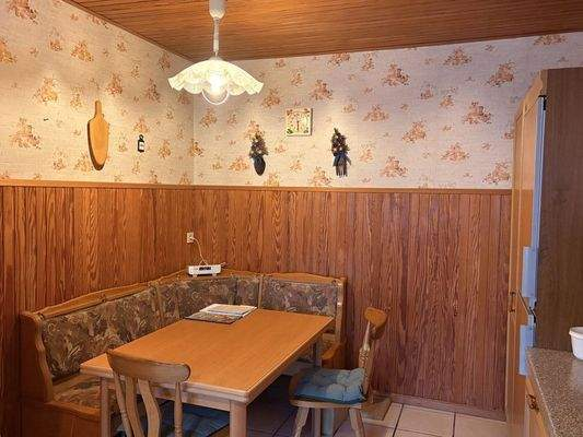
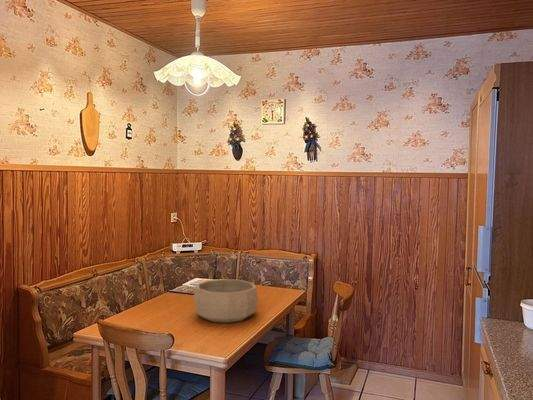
+ decorative bowl (225, 300)
